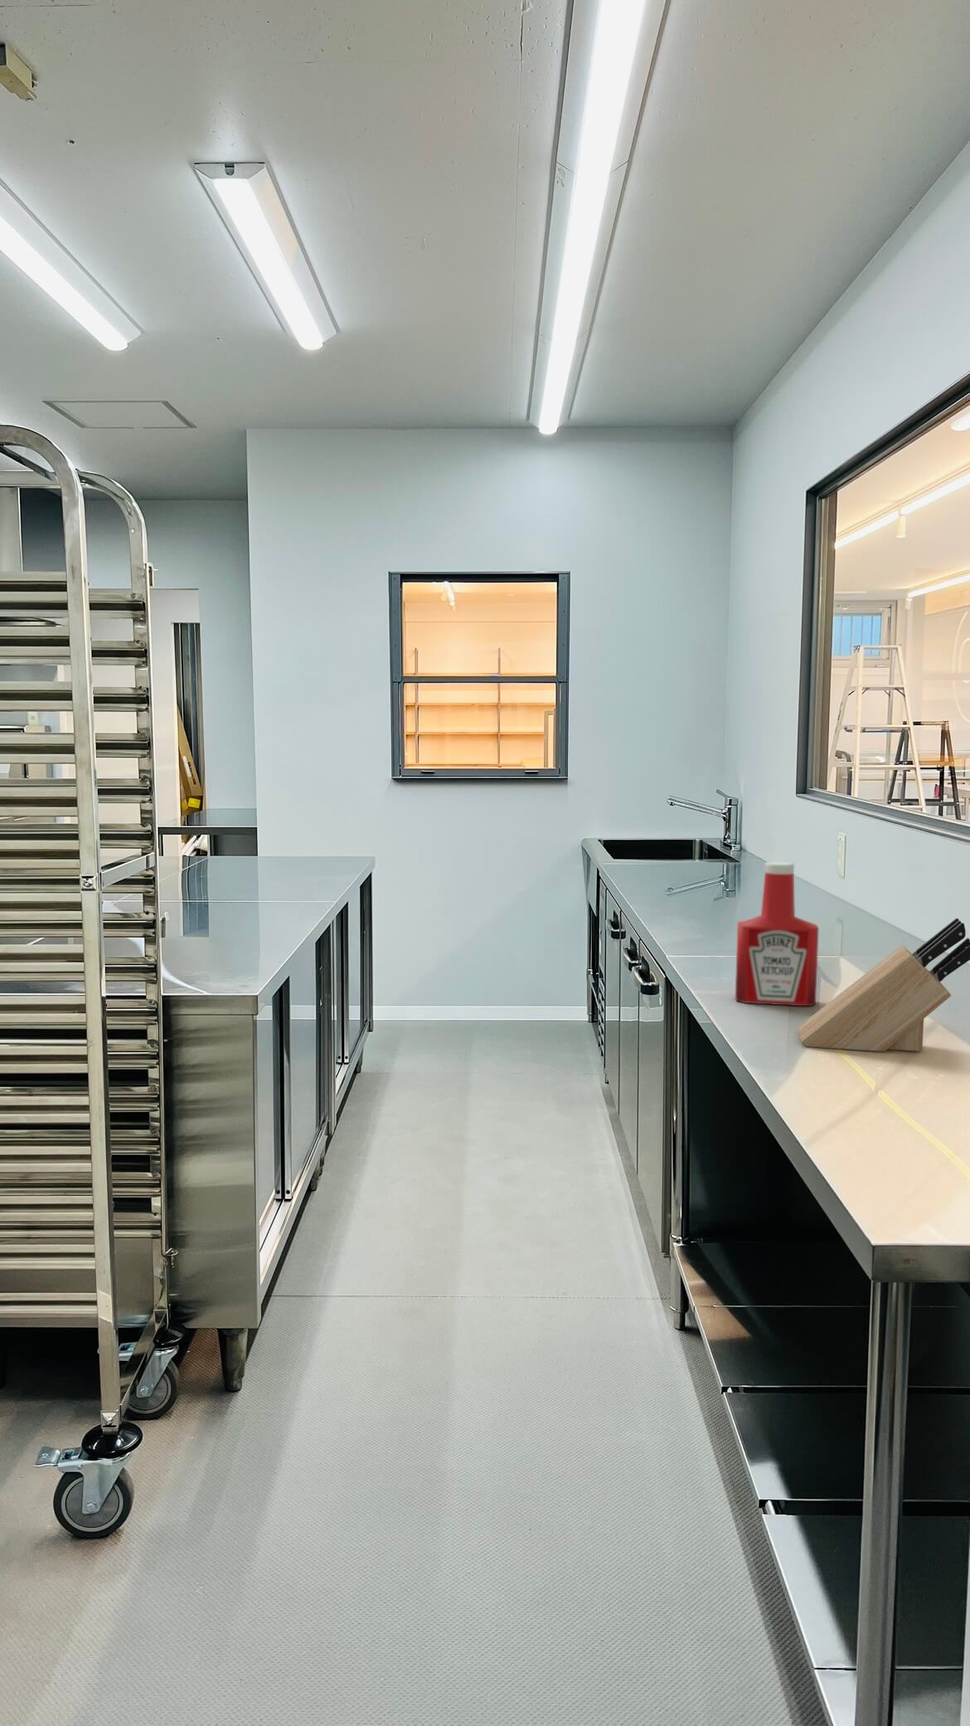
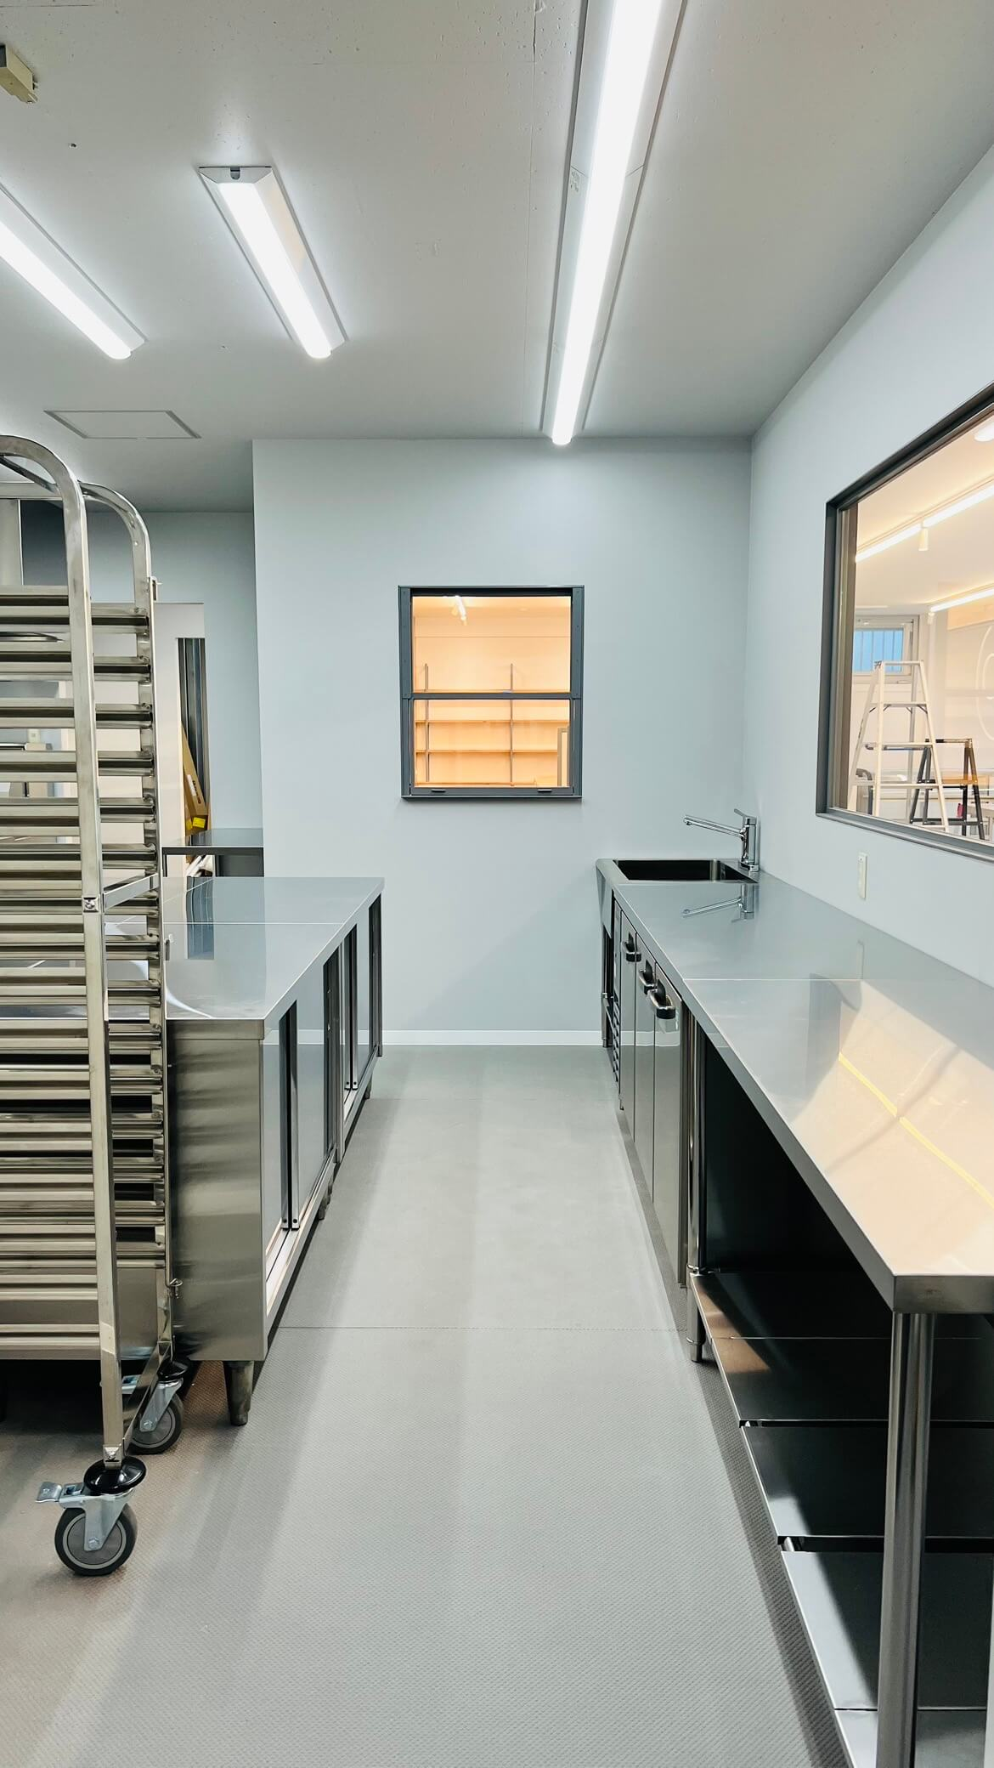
- soap bottle (777, 932)
- knife block (886, 980)
